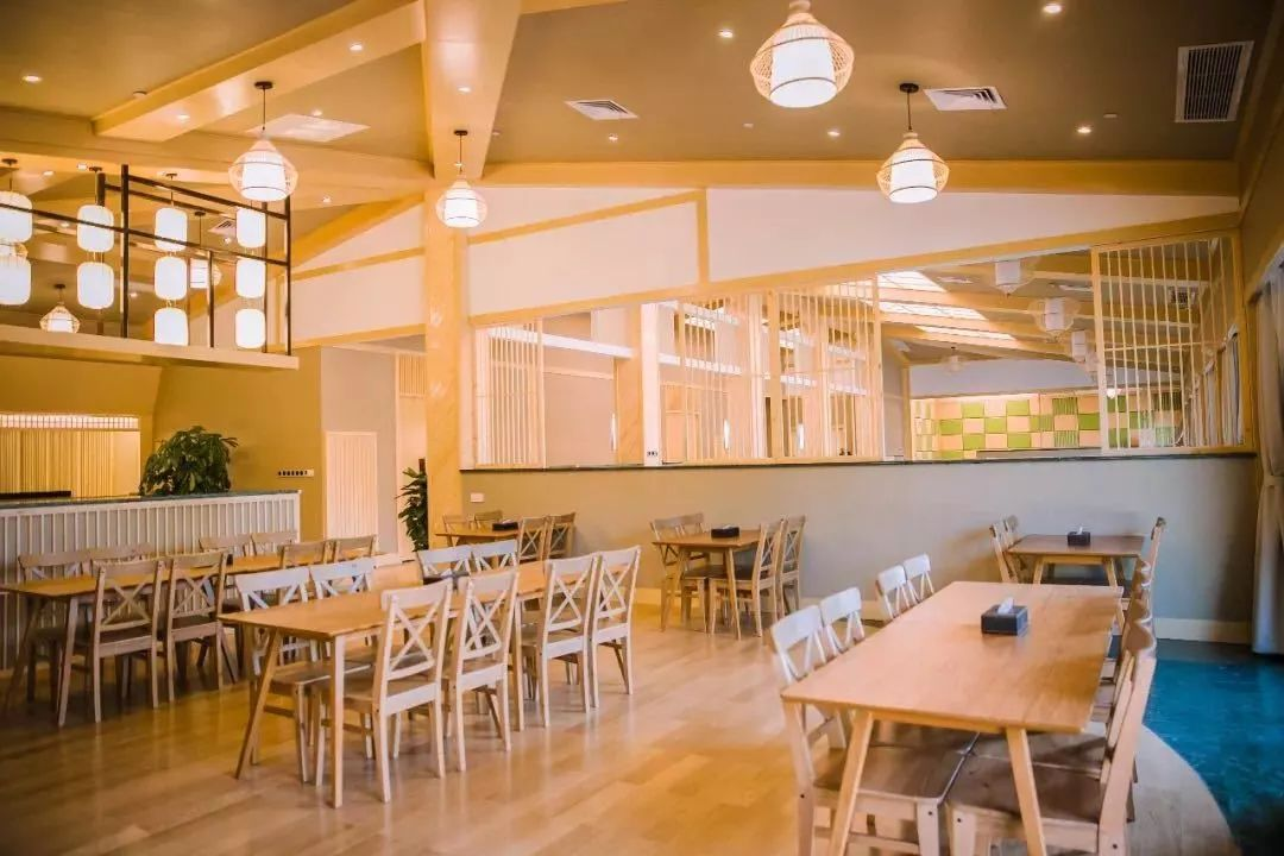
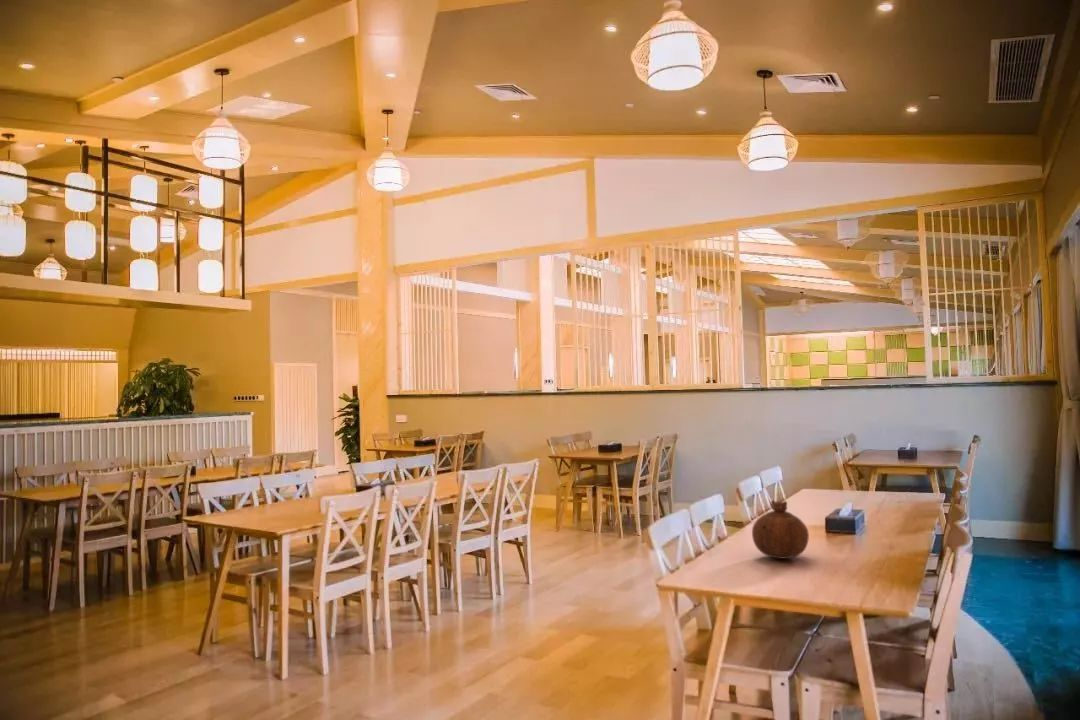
+ teapot (778, 530)
